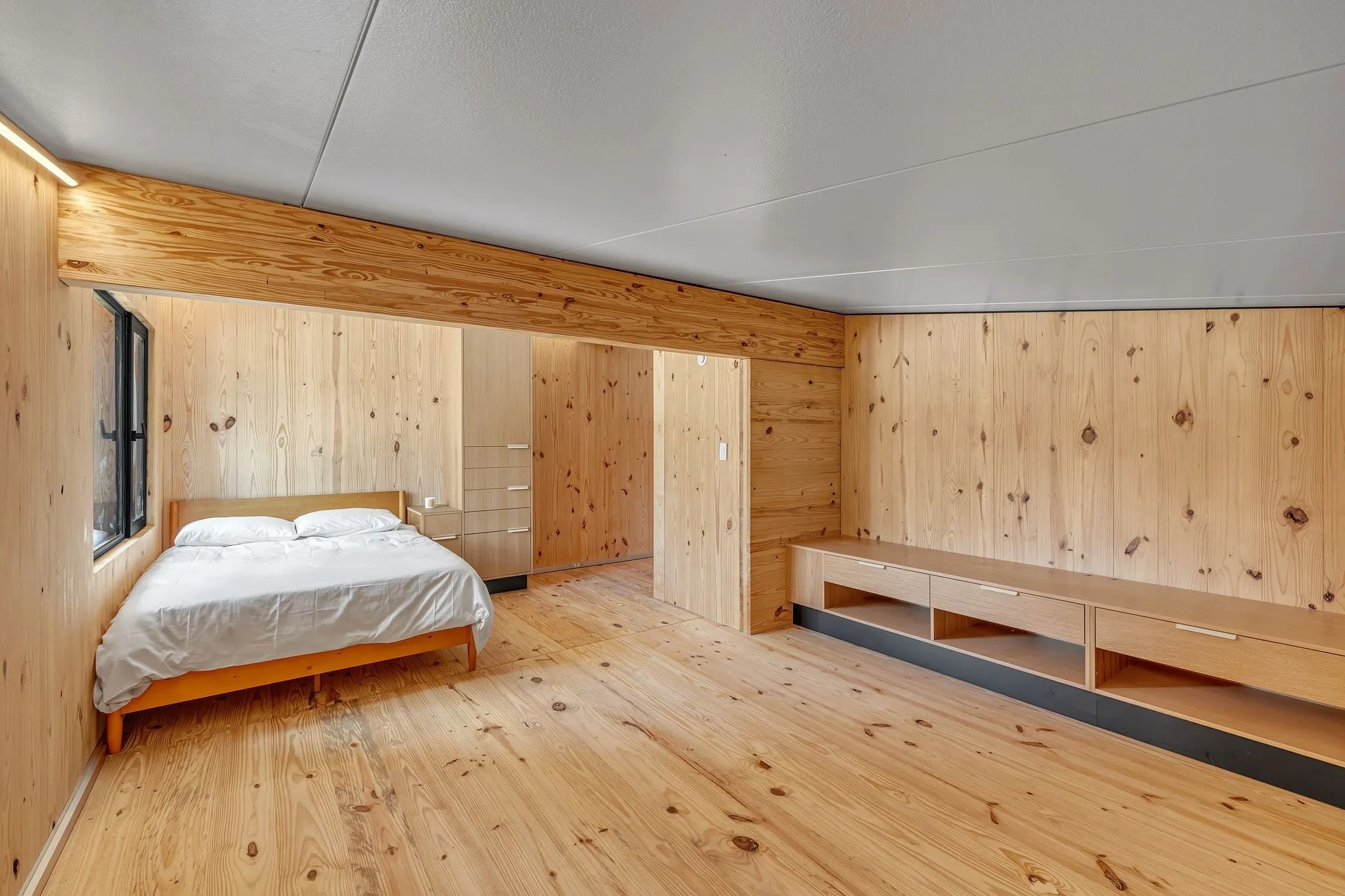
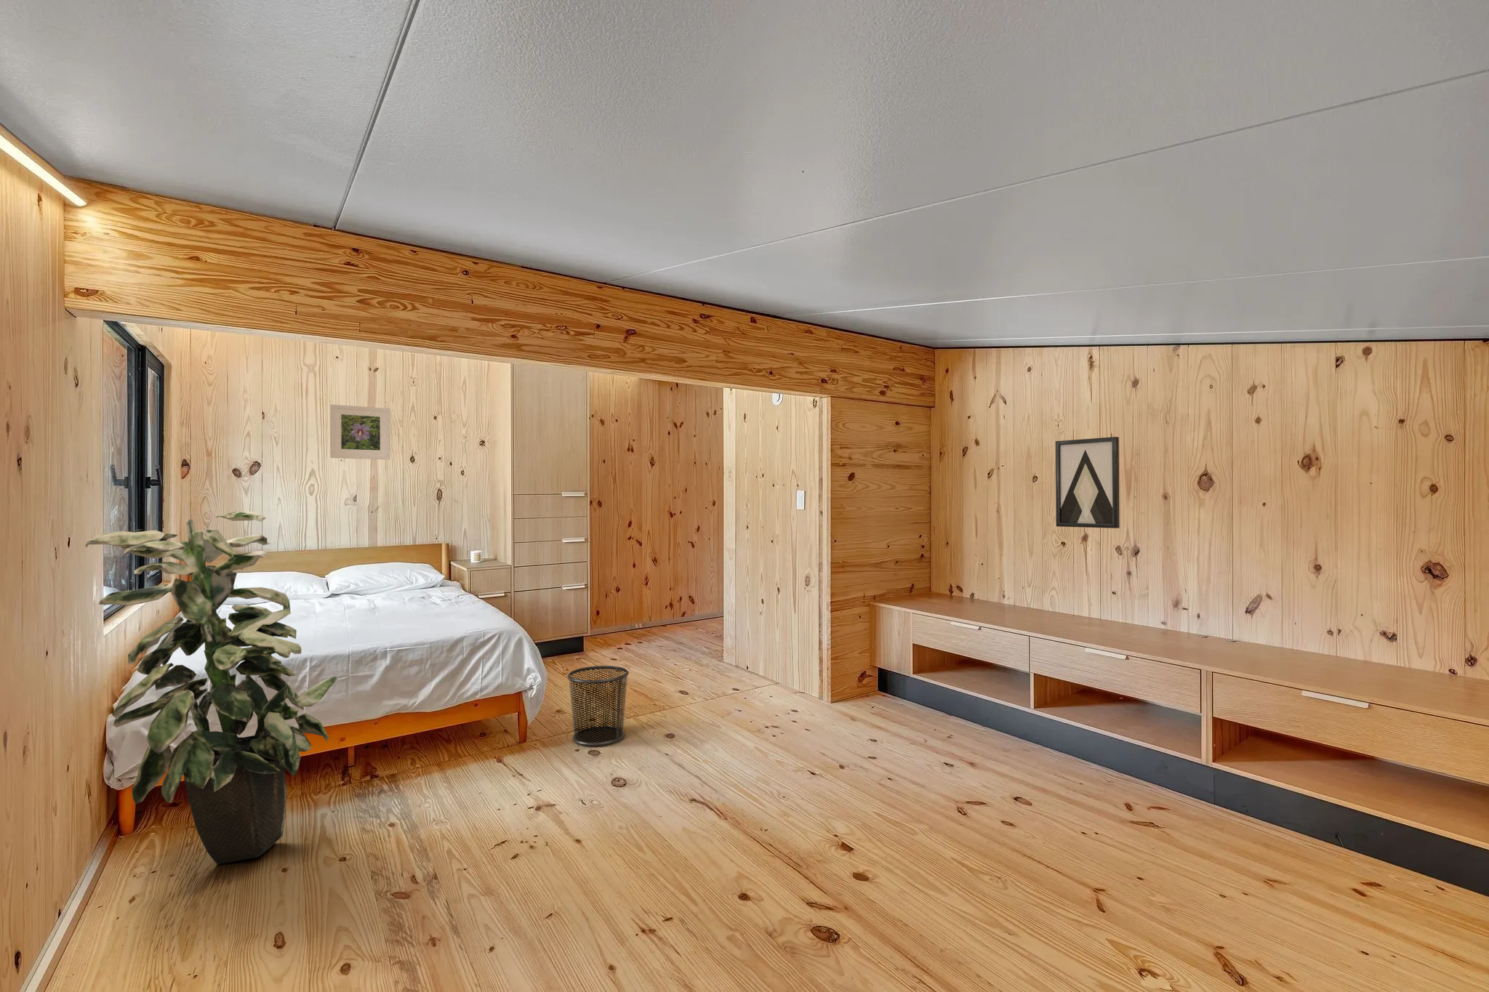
+ indoor plant (221, 685)
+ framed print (361, 433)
+ wall art (1086, 483)
+ waste bin (598, 705)
